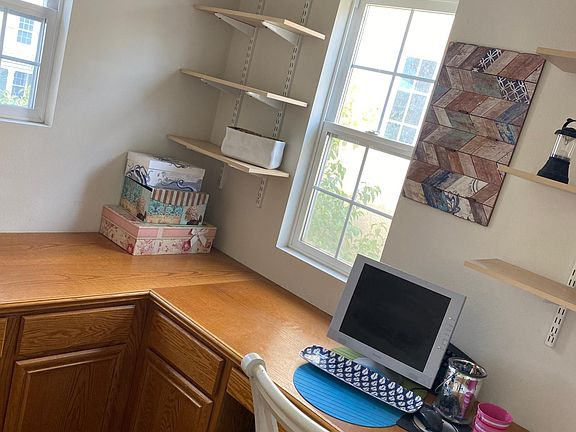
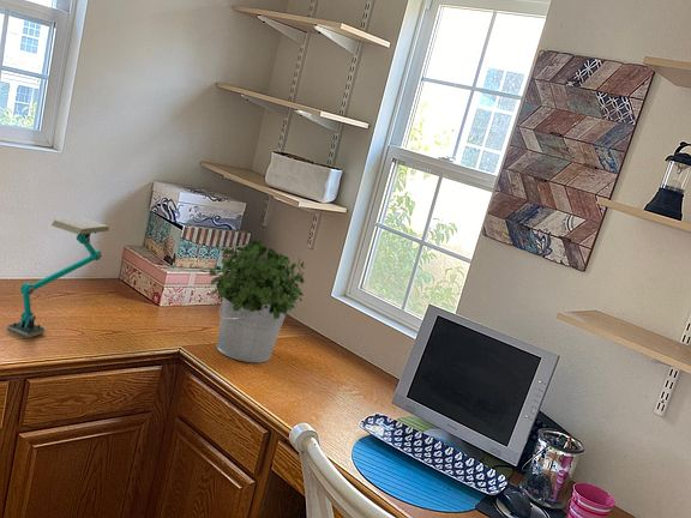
+ desk lamp (61, 275)
+ potted plant (252, 299)
